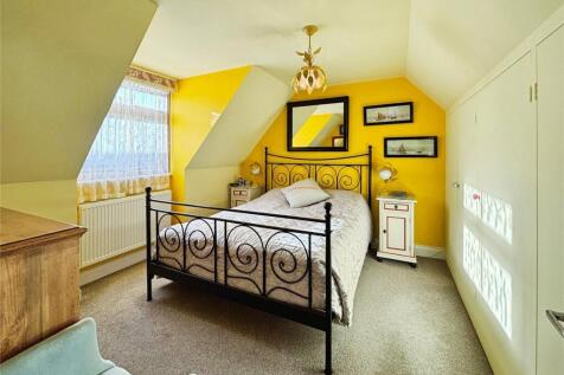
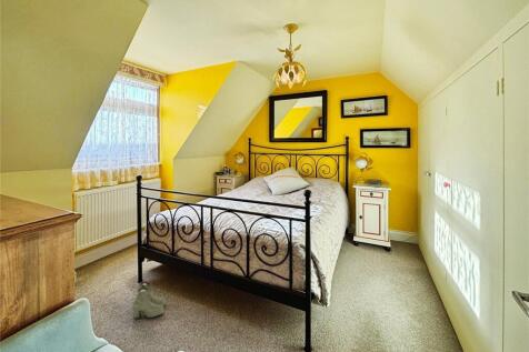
+ boots (149, 298)
